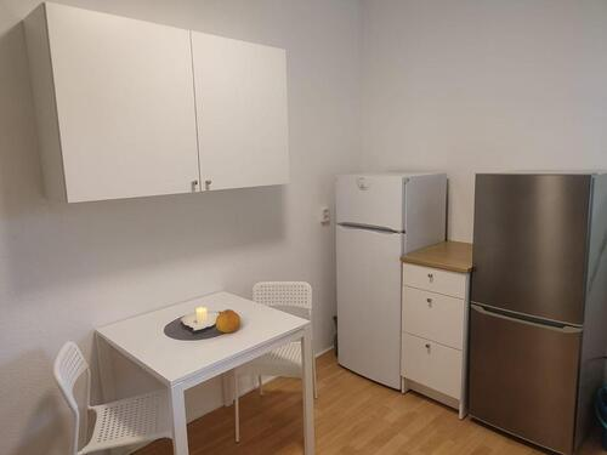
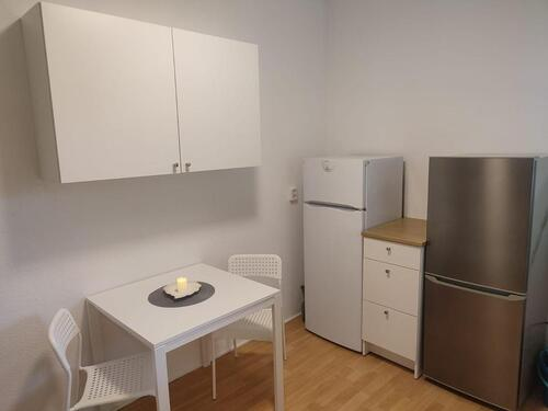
- fruit (228, 320)
